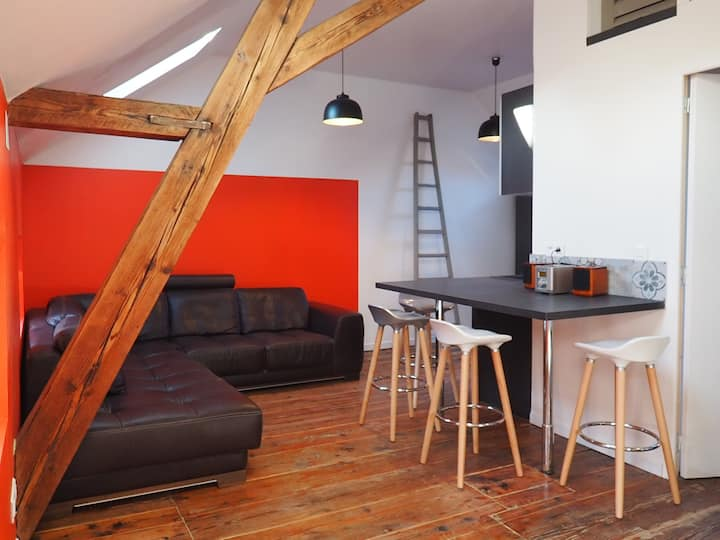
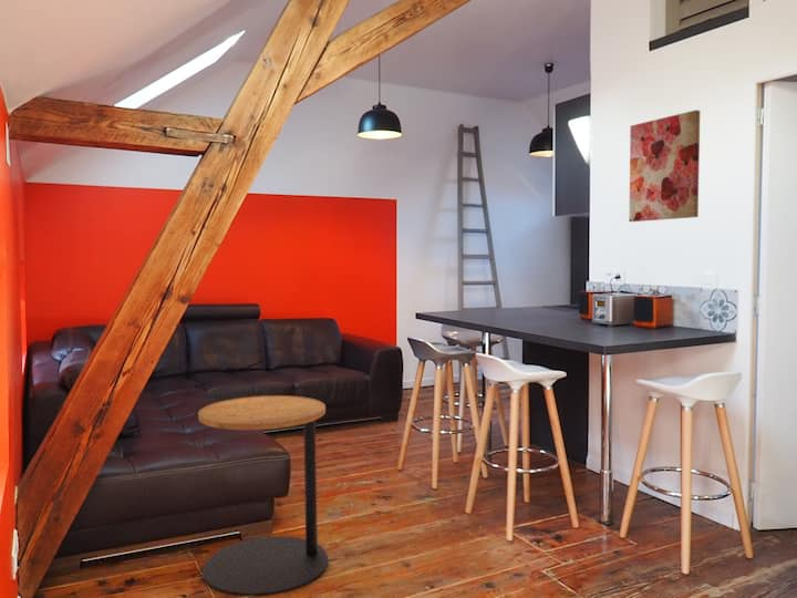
+ side table (304, 486)
+ wall art (662, 168)
